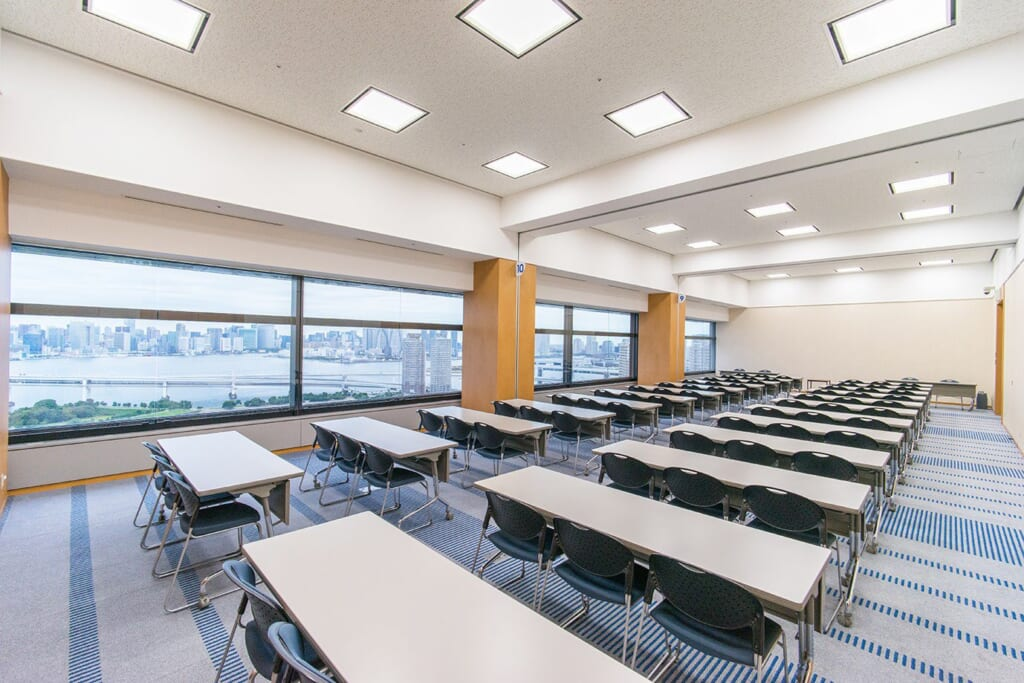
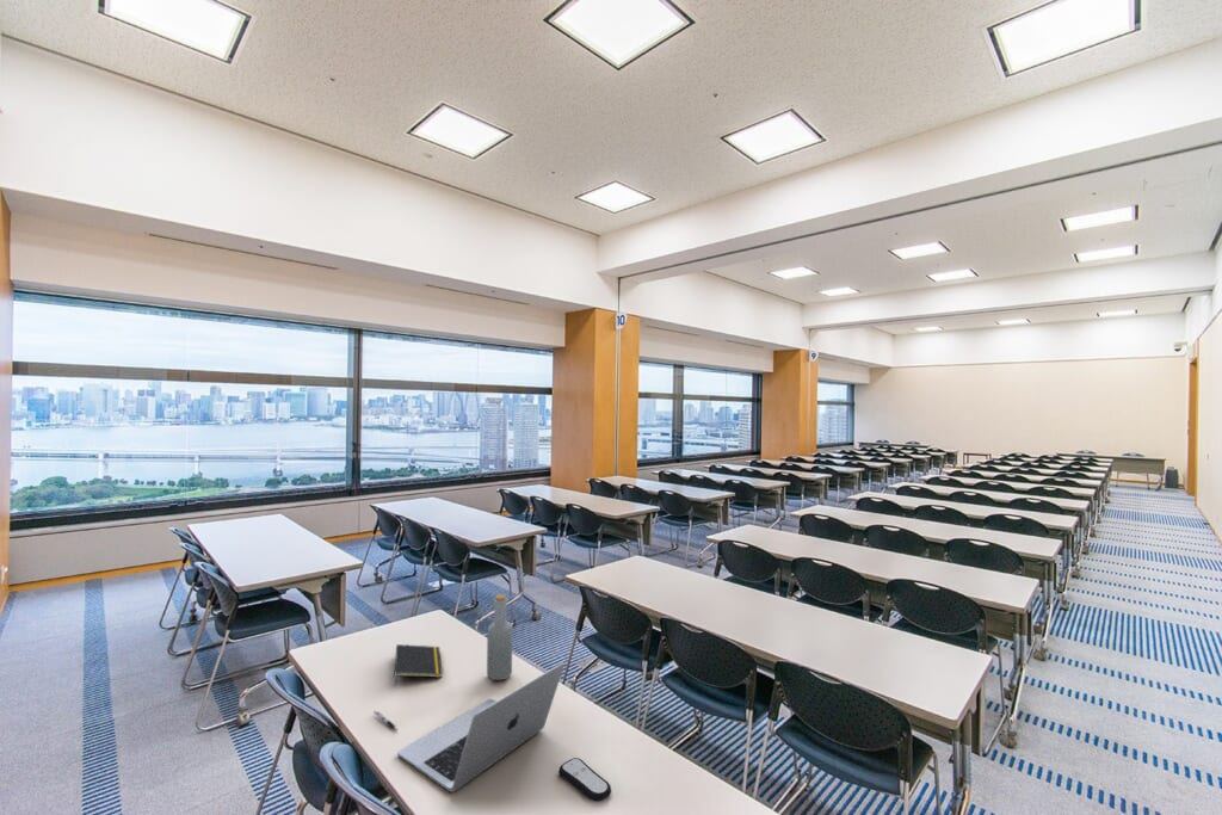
+ notepad (418, 660)
+ remote control (585, 778)
+ laptop (483, 708)
+ pen (385, 720)
+ bottle (500, 636)
